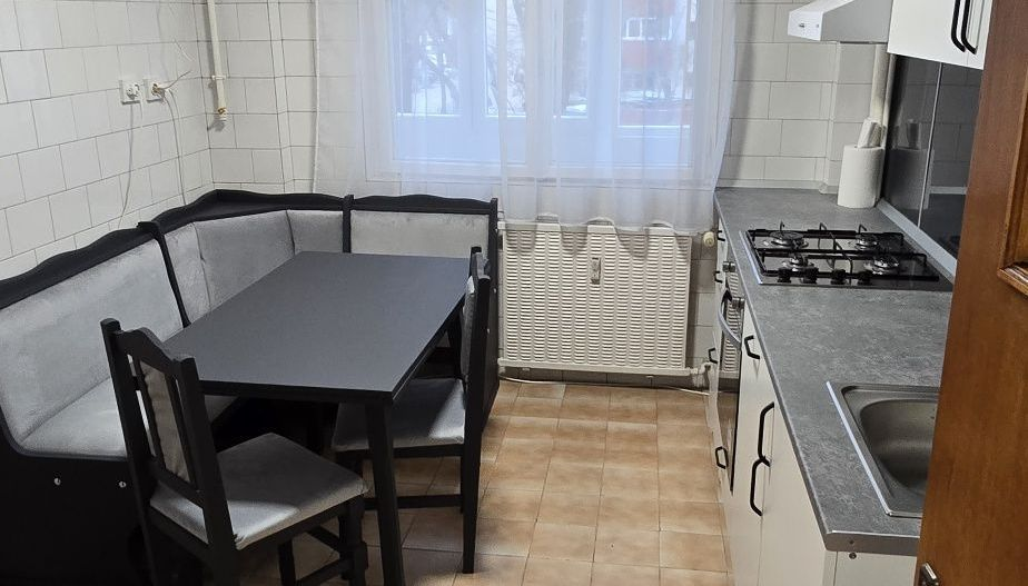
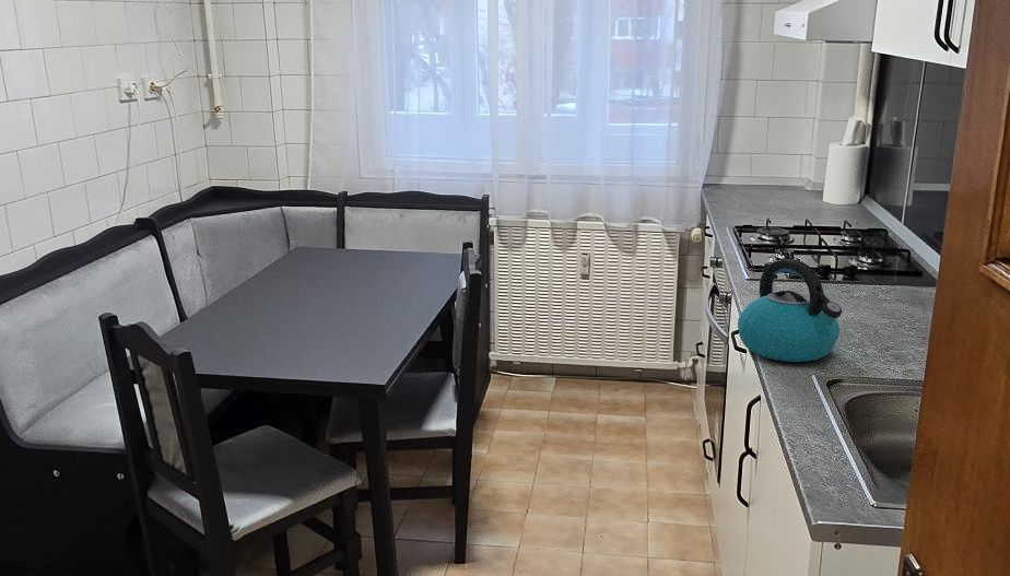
+ kettle (795, 307)
